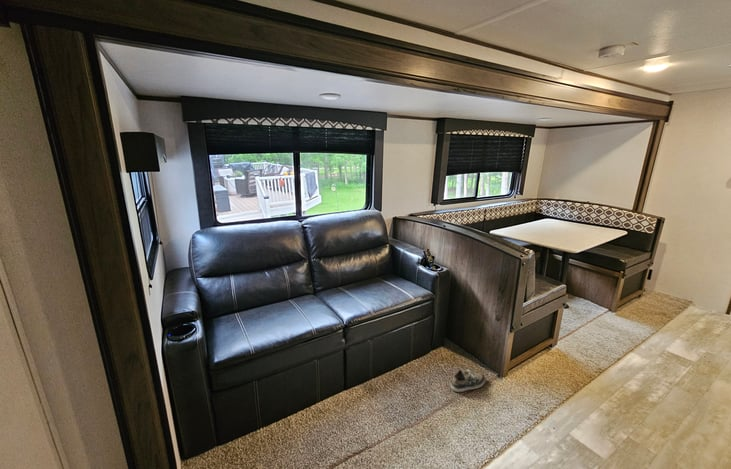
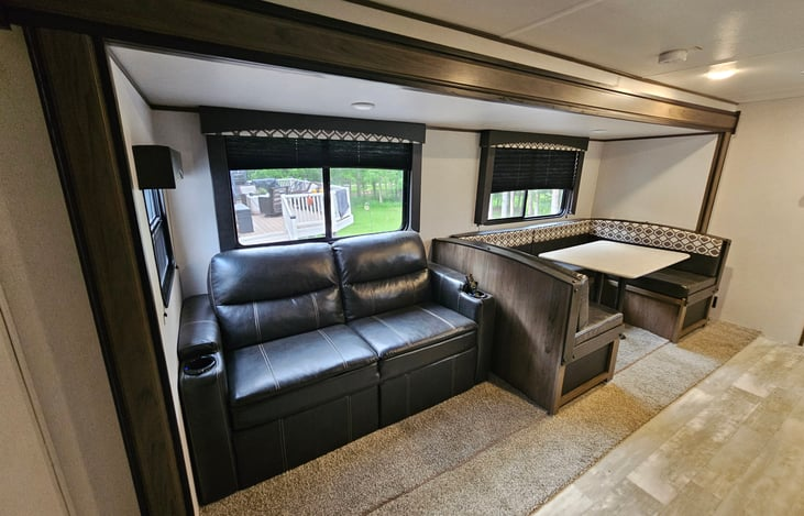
- shoe (469, 377)
